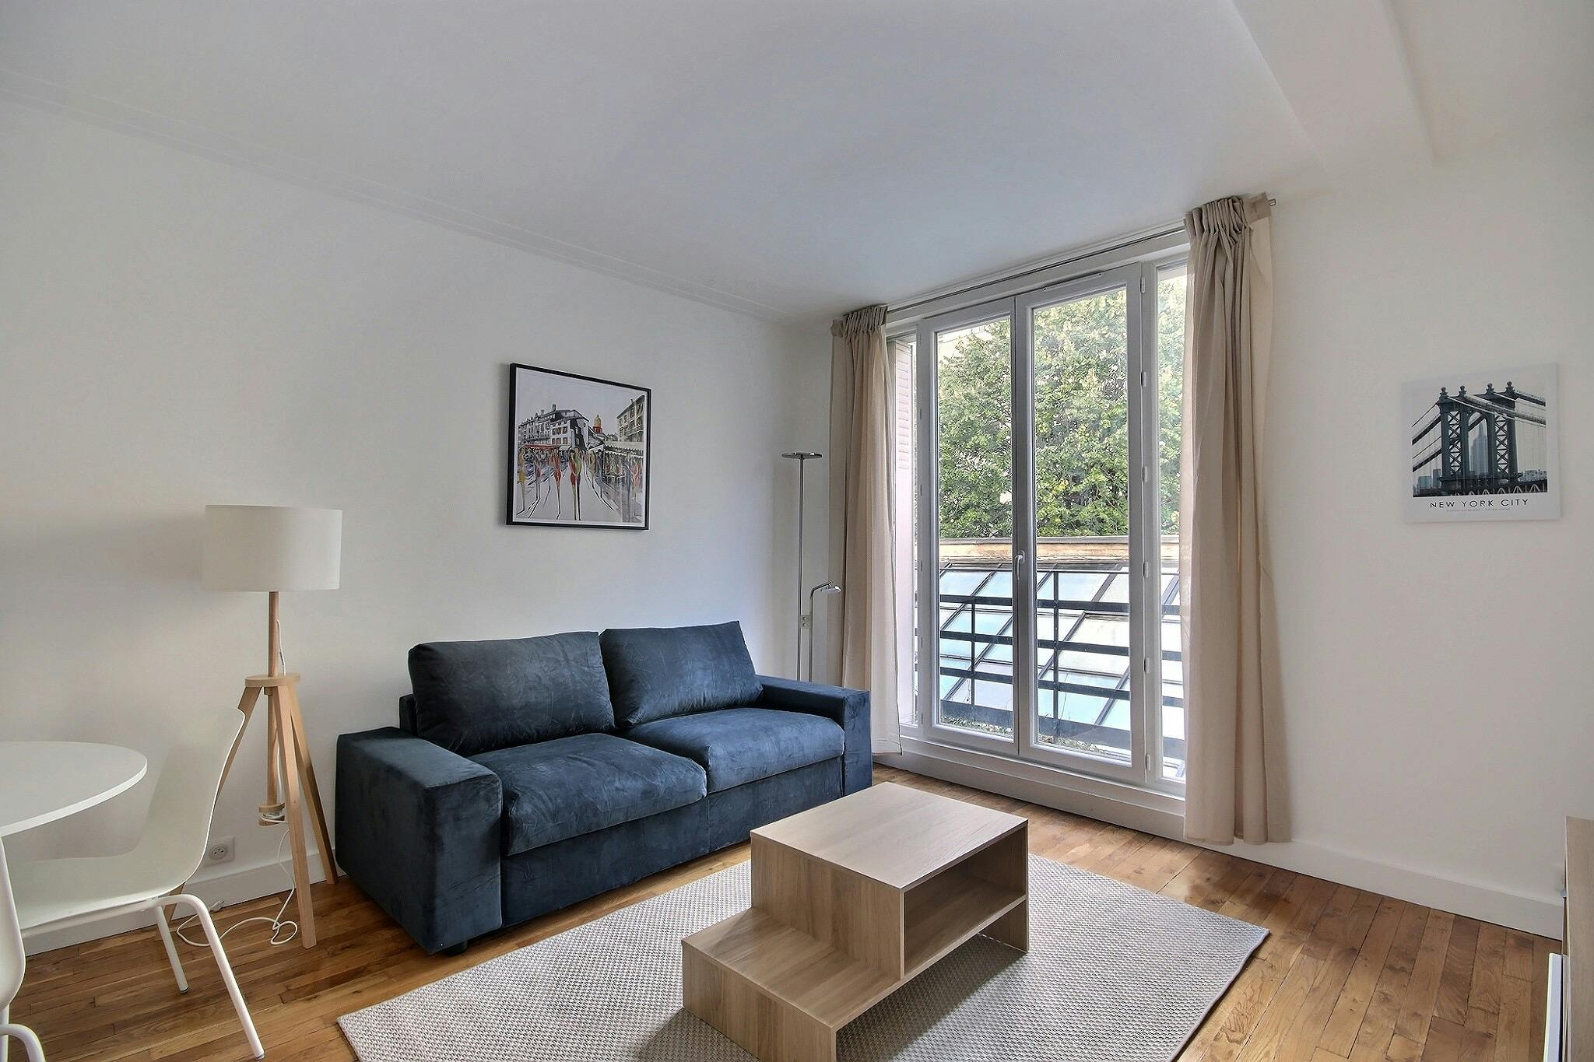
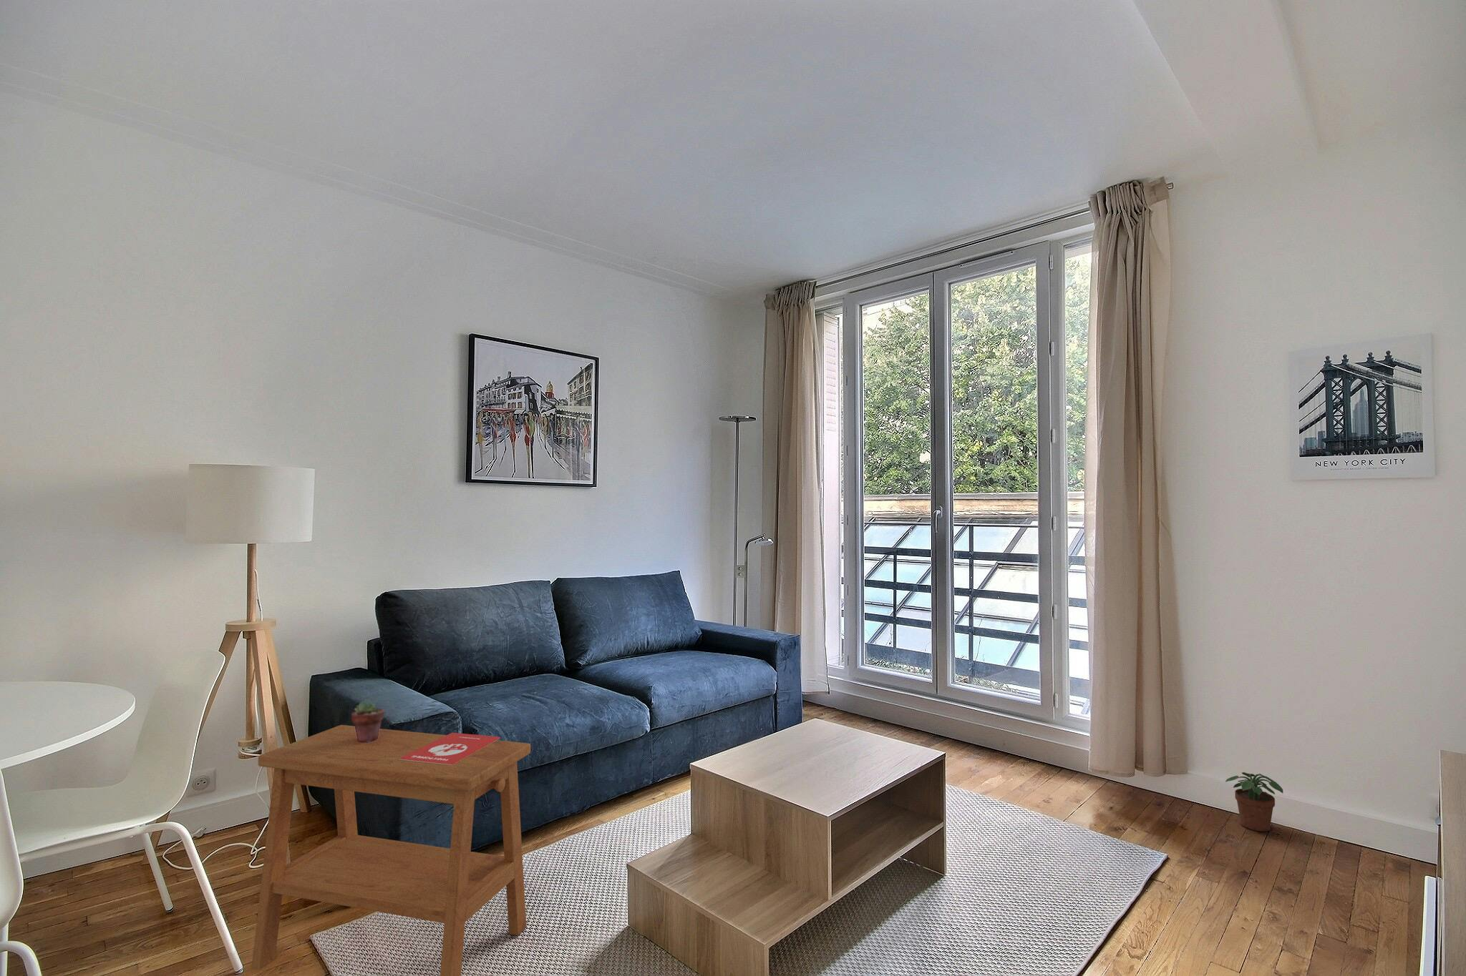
+ potted plant (1255, 802)
+ book (451, 746)
+ side table (397, 846)
+ potted succulent (367, 719)
